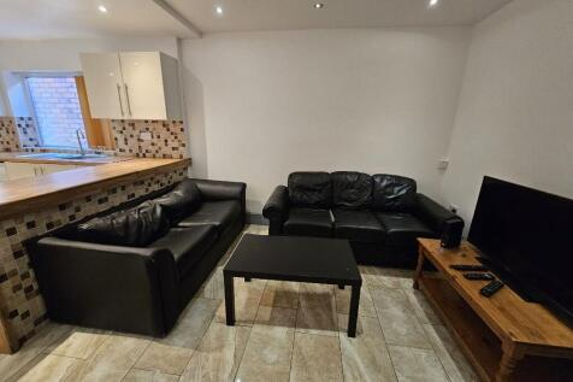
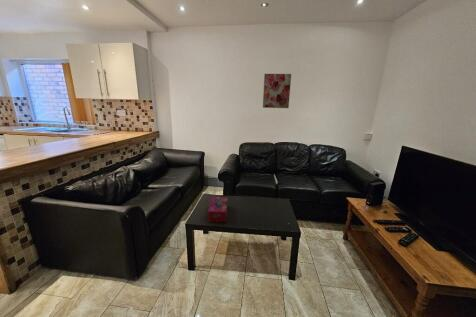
+ wall art (276, 91)
+ tissue box (218, 208)
